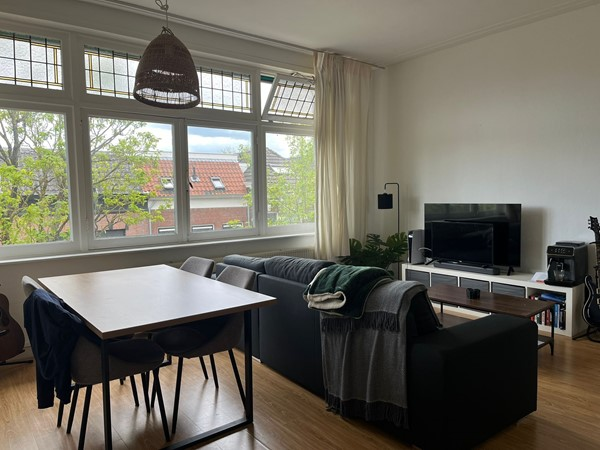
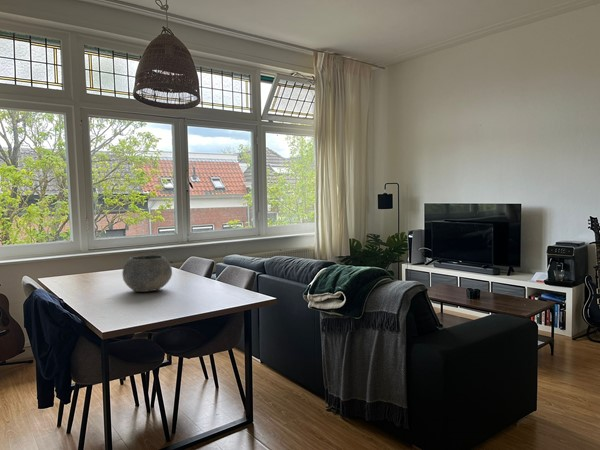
+ bowl (147, 273)
